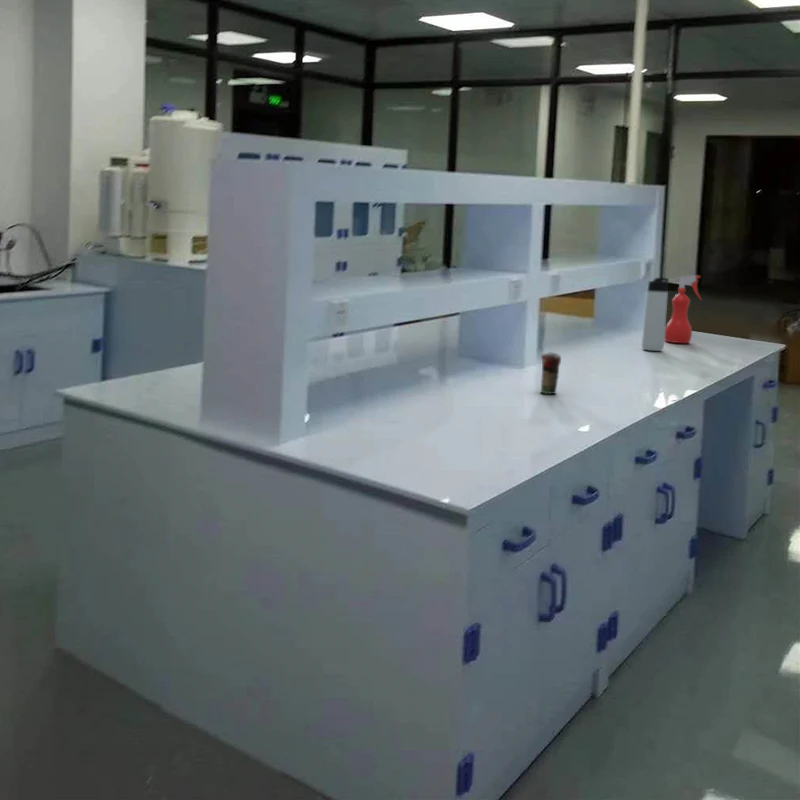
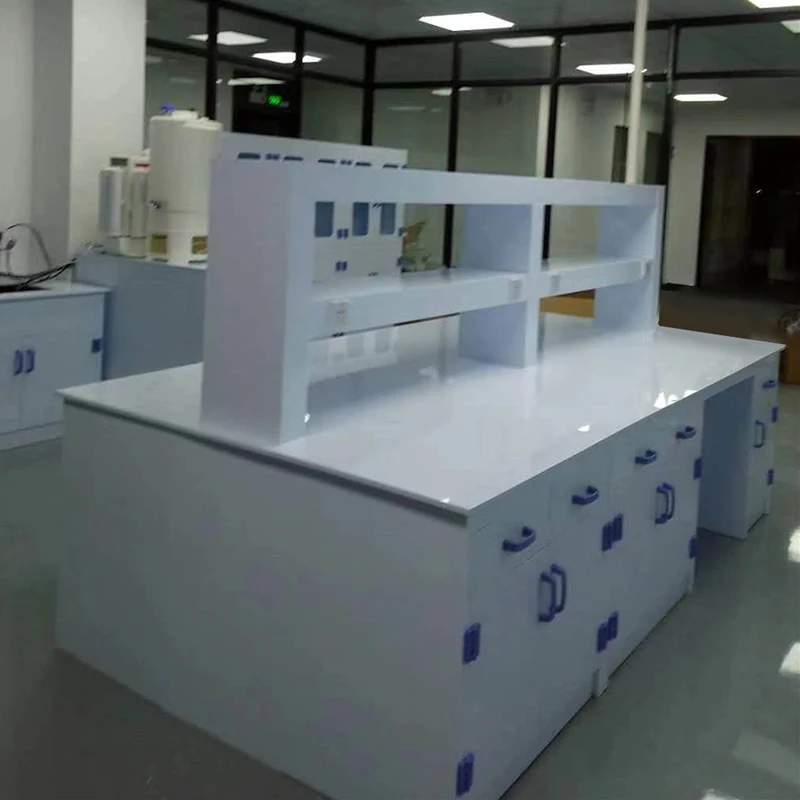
- spray bottle (683, 308)
- thermos bottle (656, 313)
- beverage cup (550, 372)
